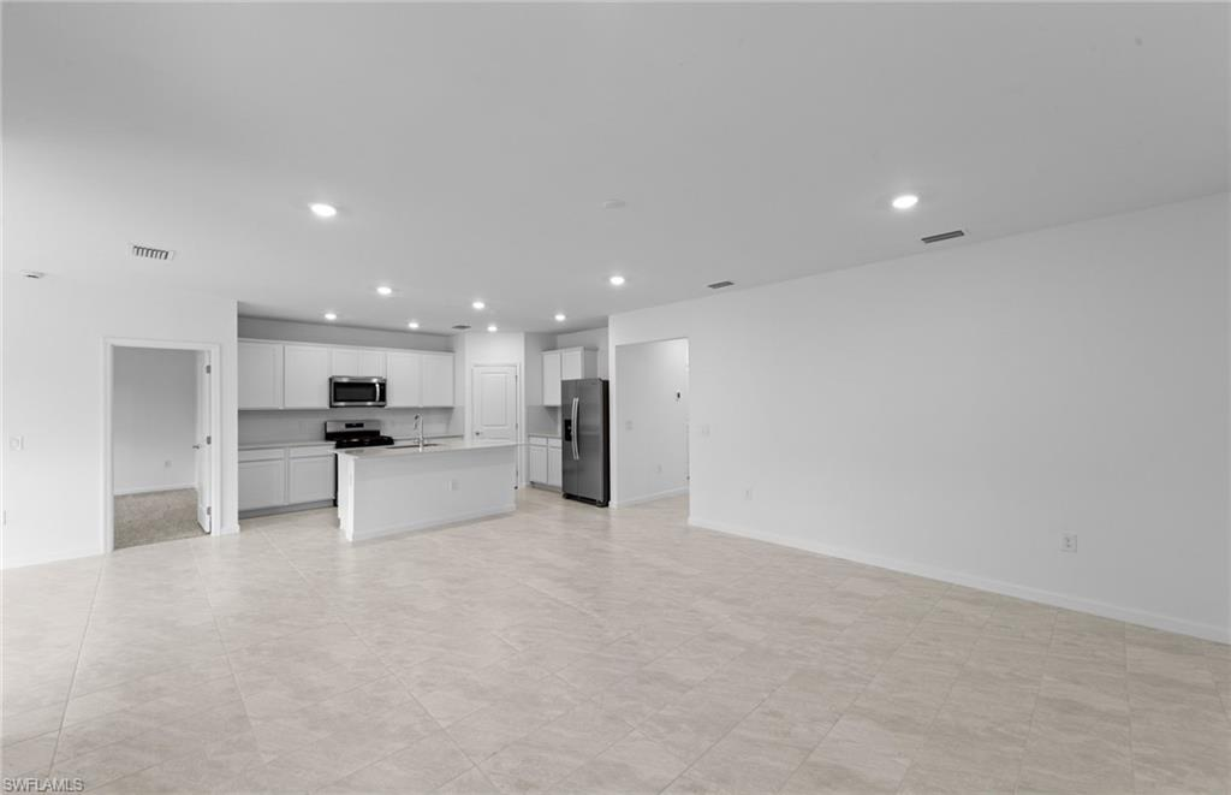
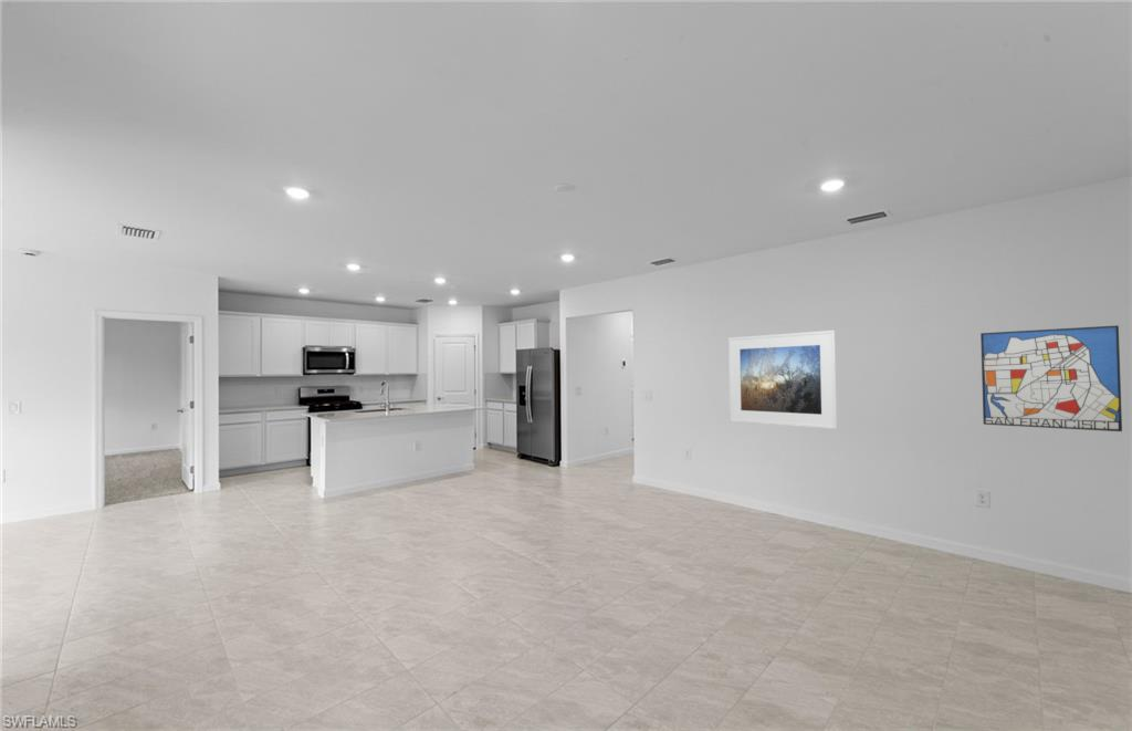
+ wall art (1046, 378)
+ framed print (778, 379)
